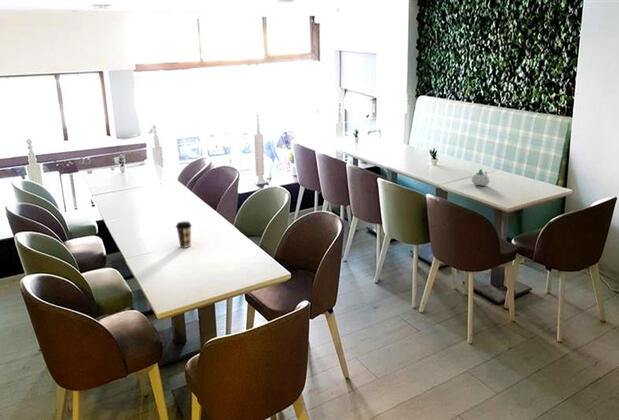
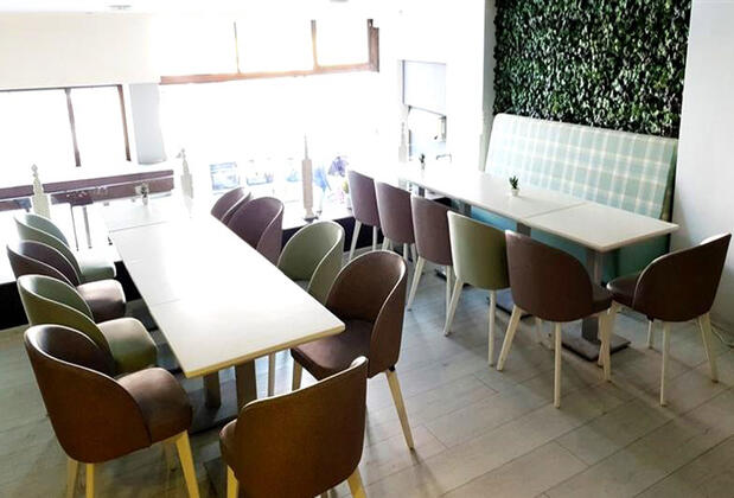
- coffee cup (184, 234)
- succulent planter (480, 177)
